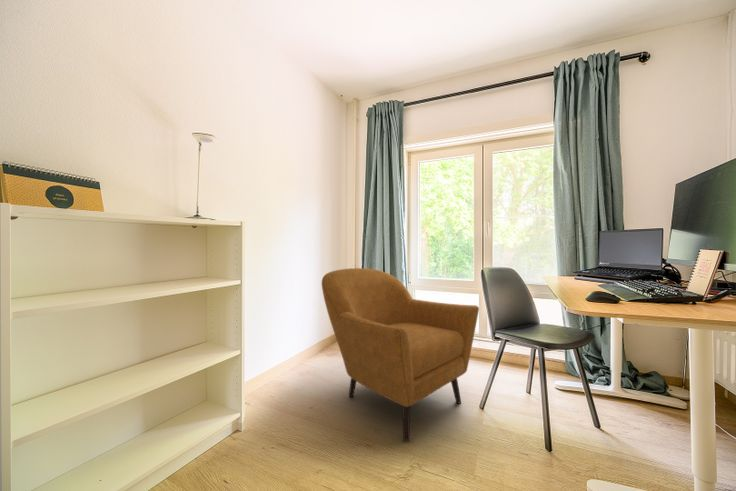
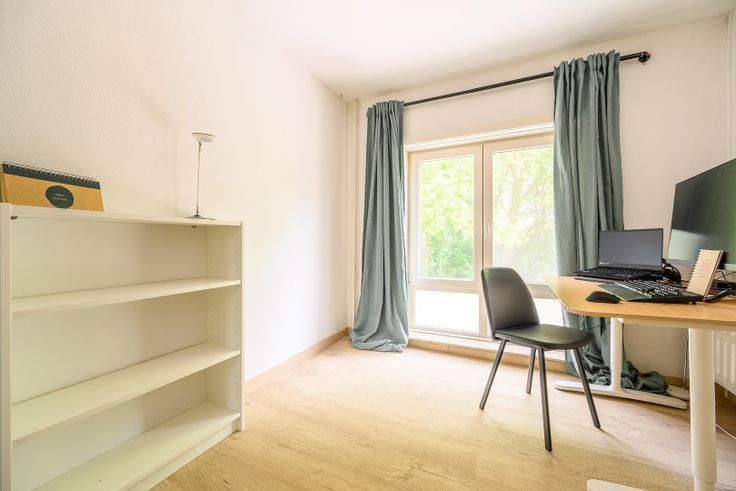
- armchair (389, 334)
